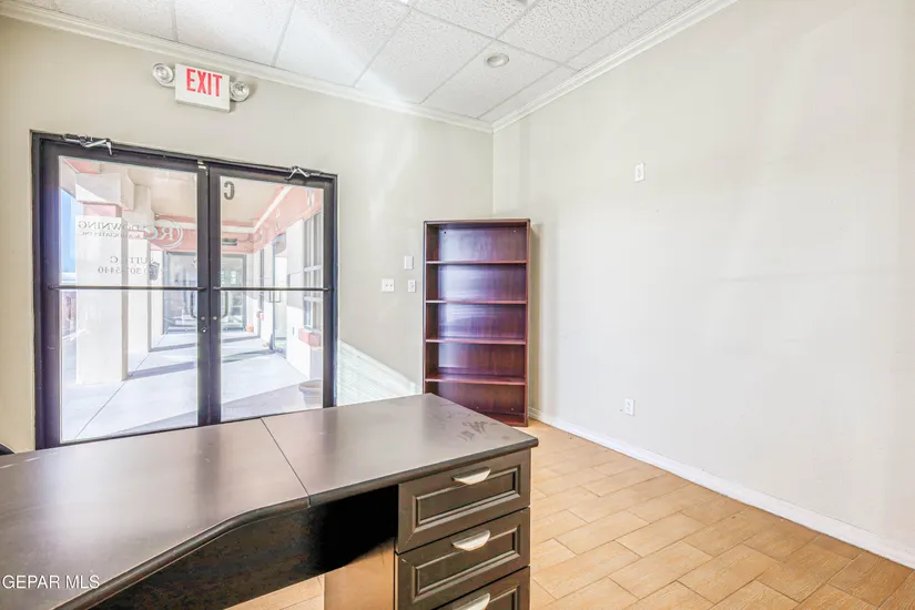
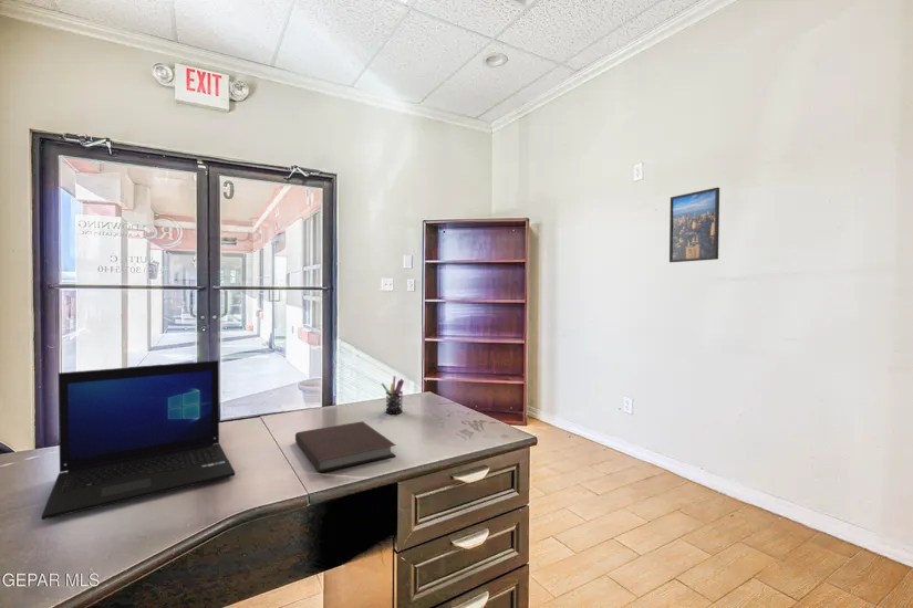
+ pen holder (392, 394)
+ laptop (147, 424)
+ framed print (693, 227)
+ notebook (343, 443)
